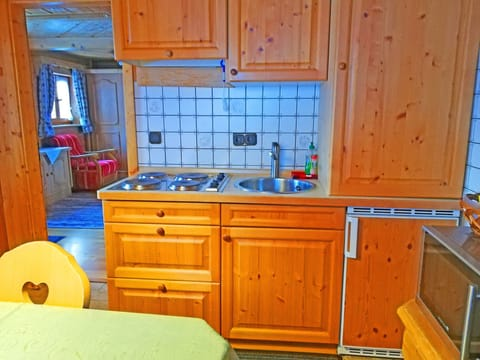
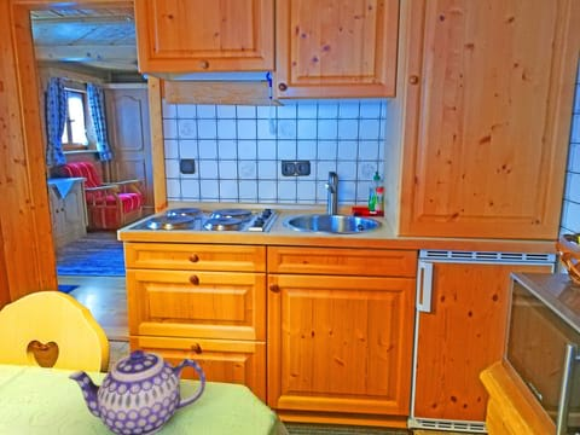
+ teapot (139, 387)
